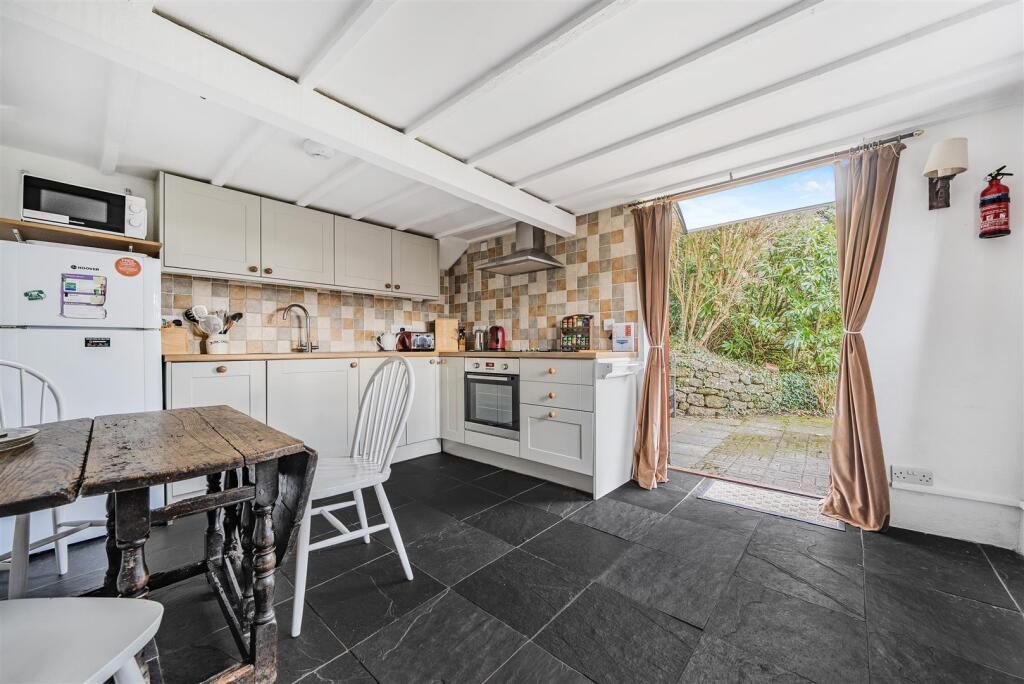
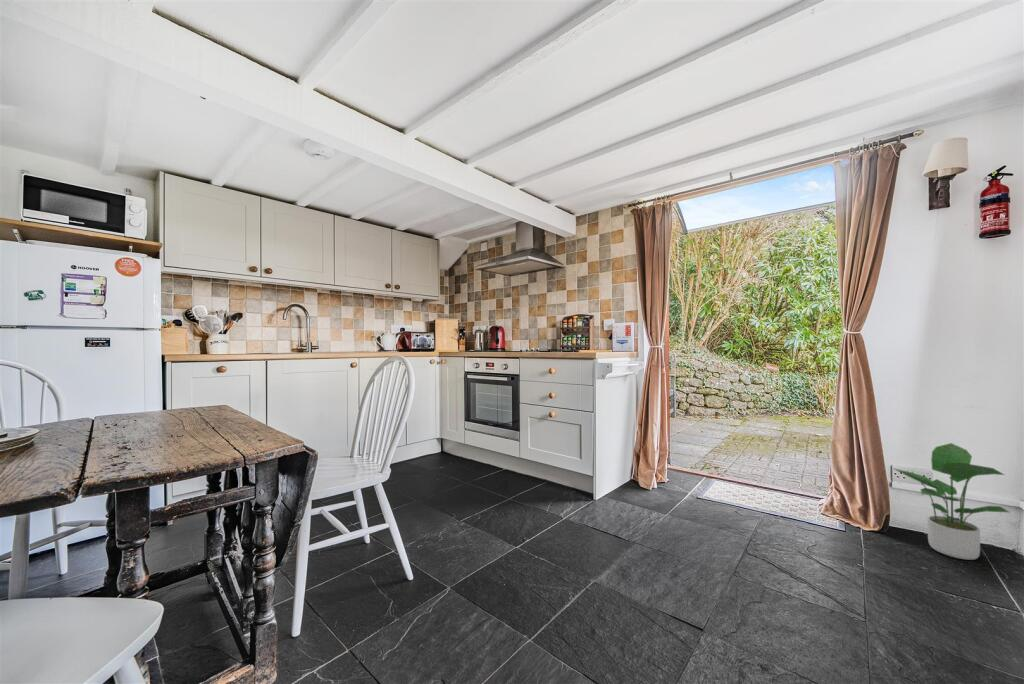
+ potted plant (946, 500)
